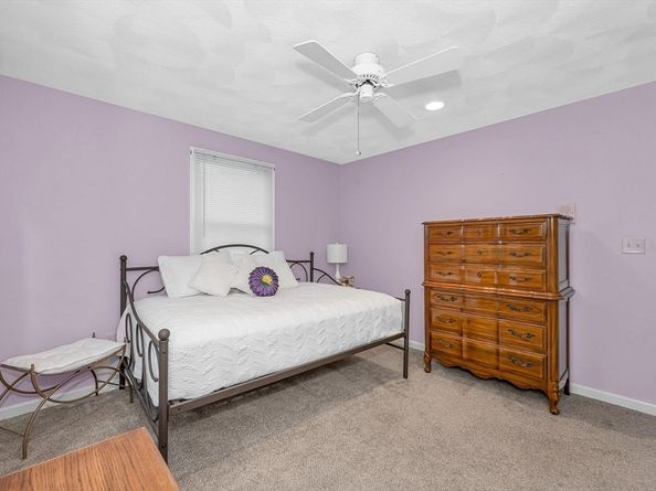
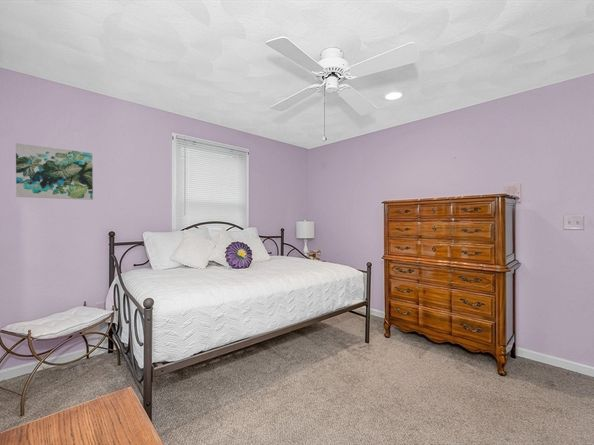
+ wall art (56, 173)
